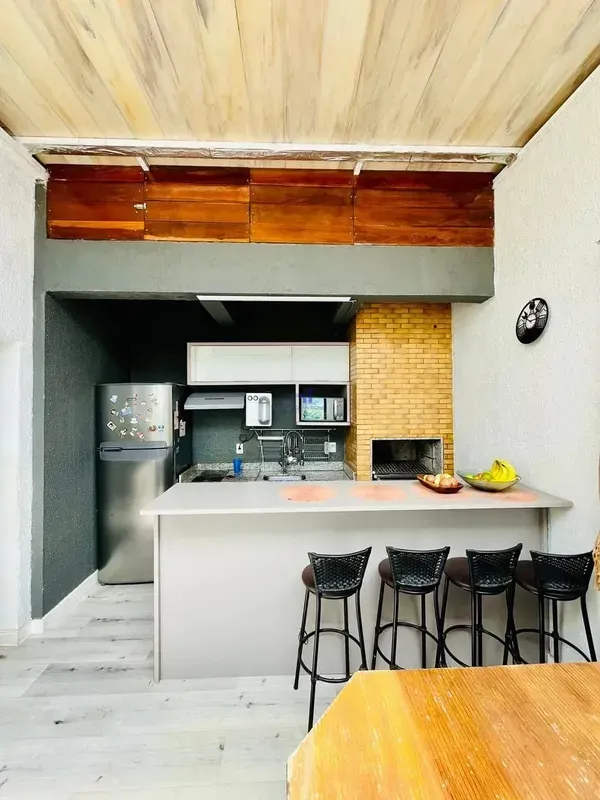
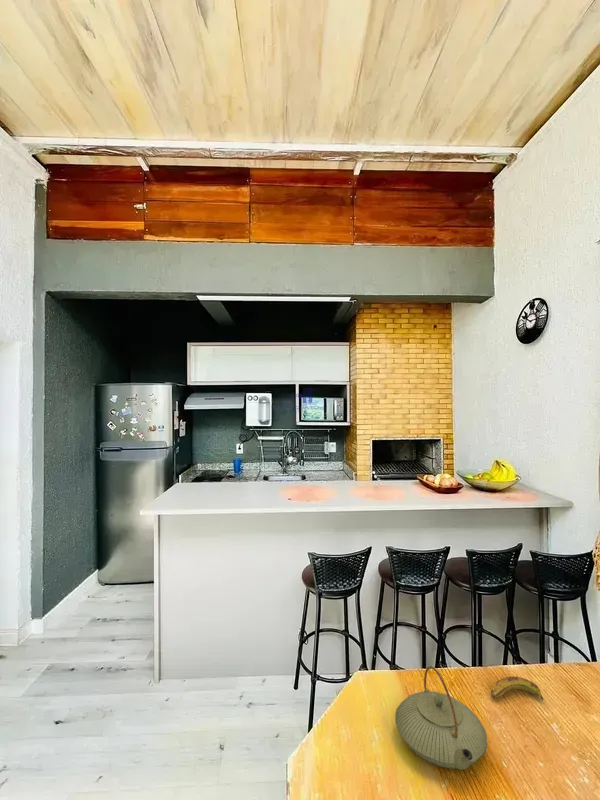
+ banana (514, 688)
+ teapot (442, 711)
